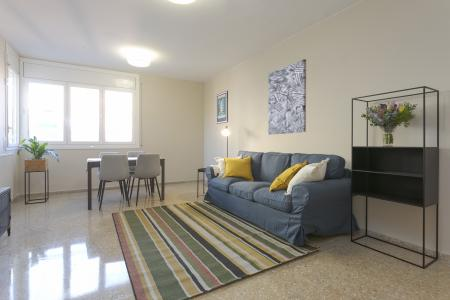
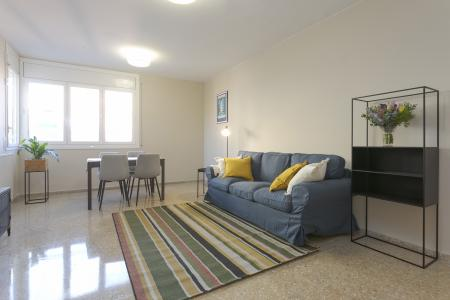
- wall art (285, 100)
